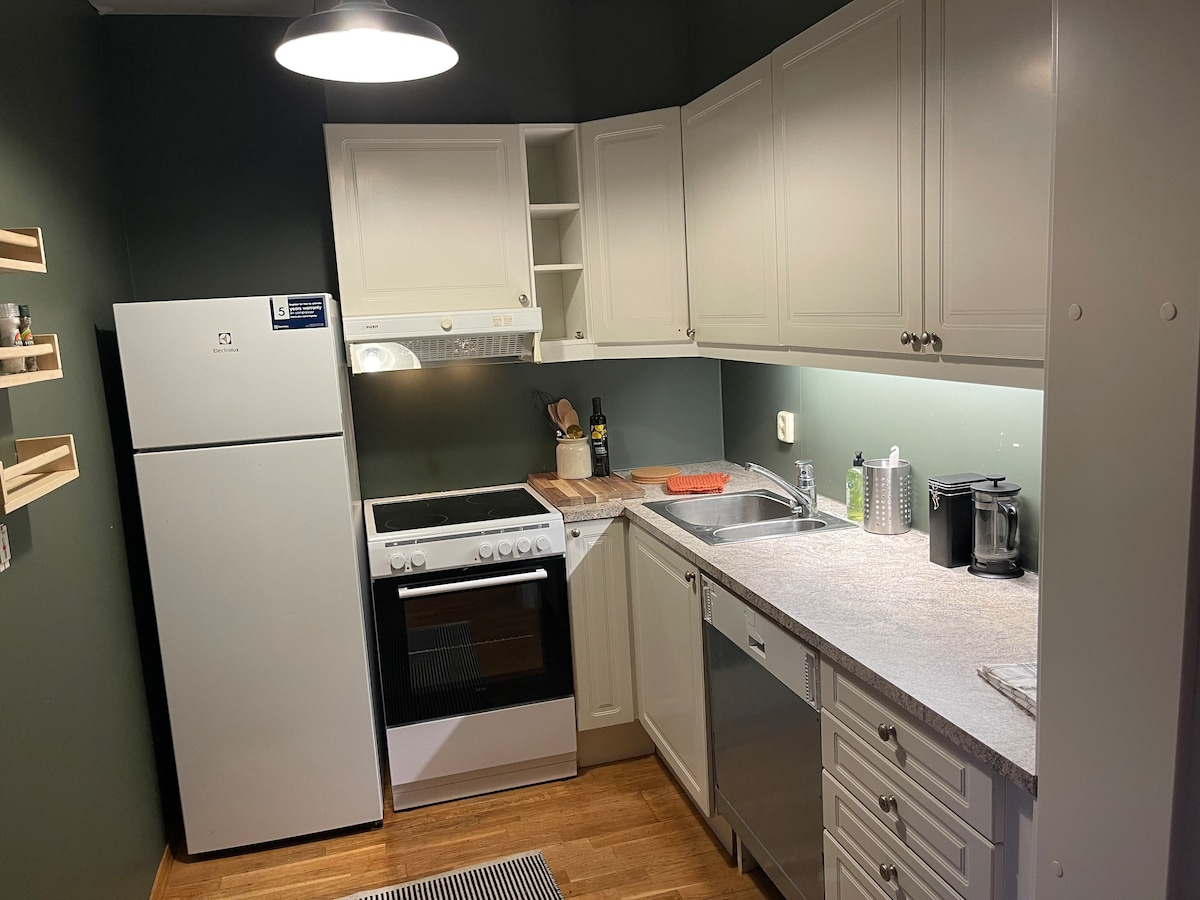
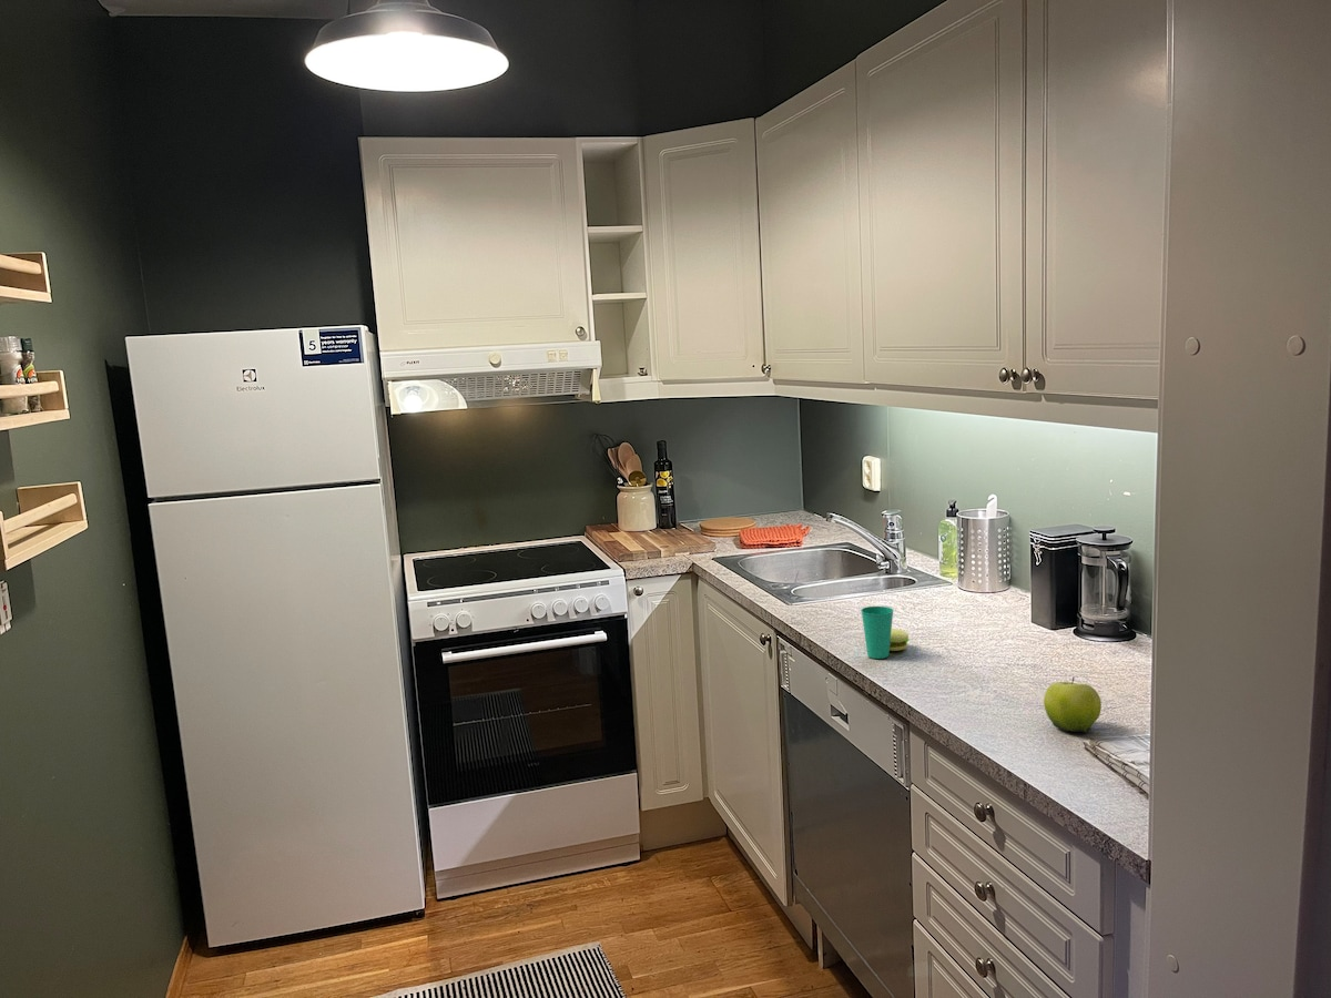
+ fruit (1071, 703)
+ cup (885, 629)
